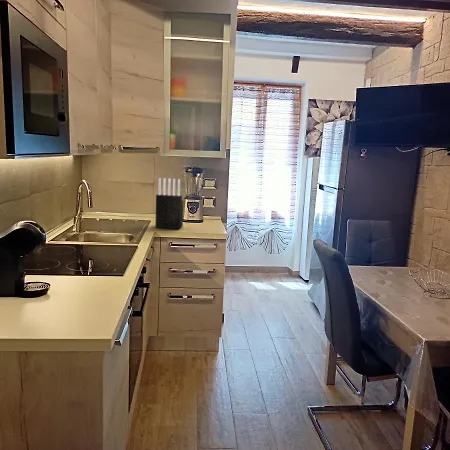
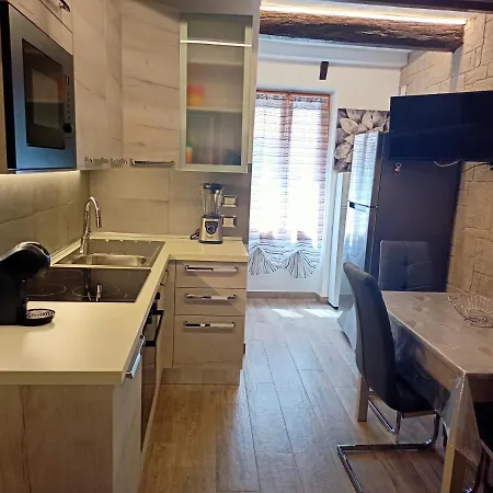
- knife block (170, 202)
